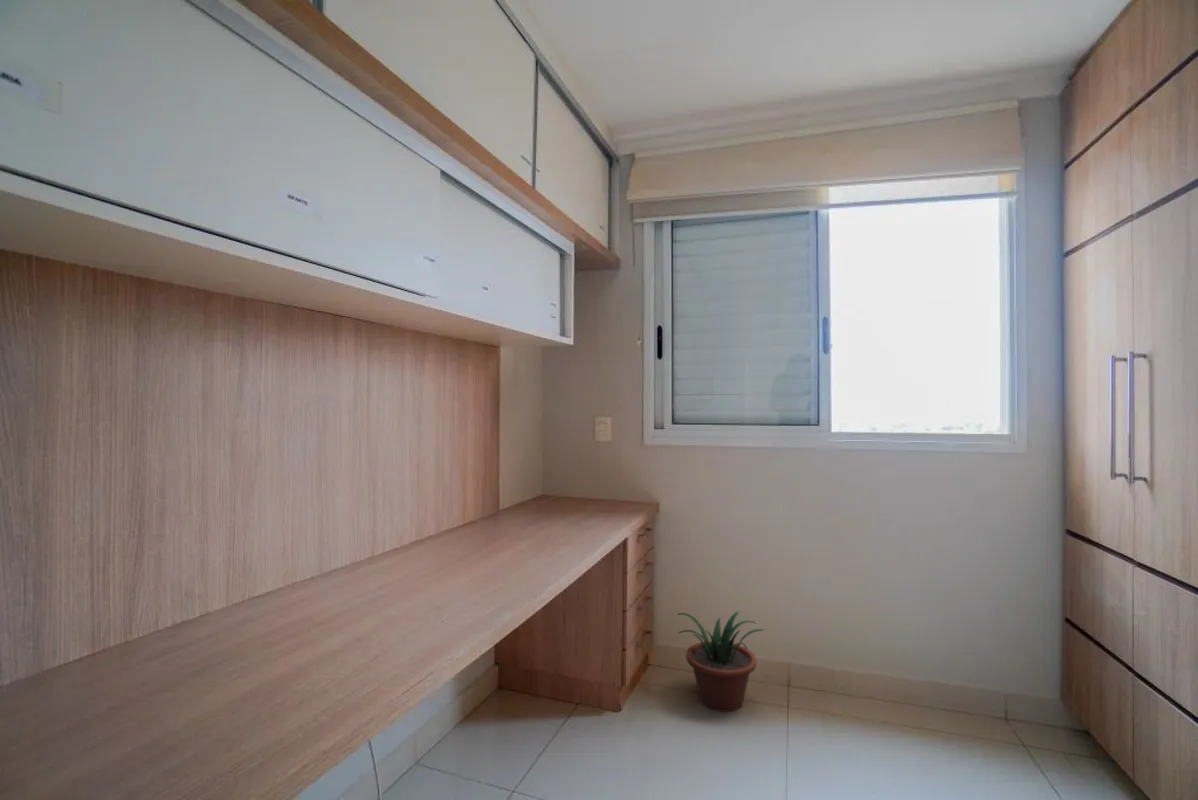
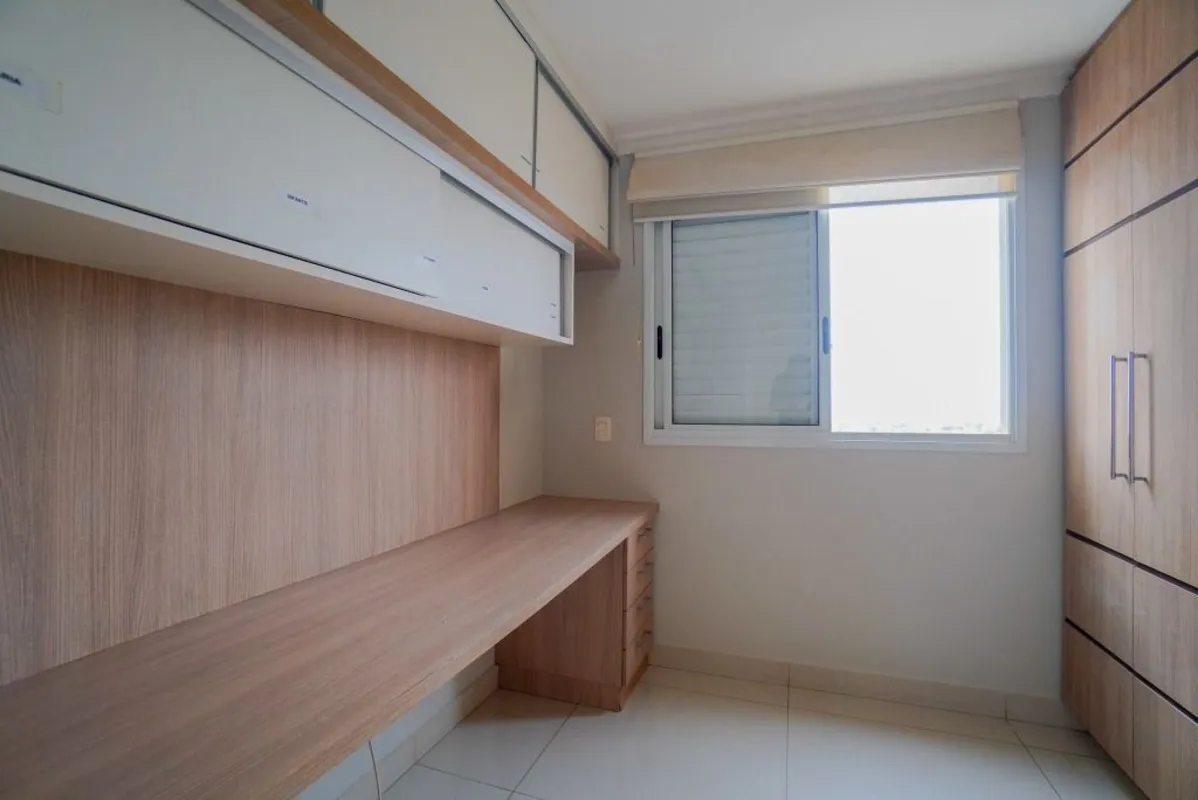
- potted plant (719, 657)
